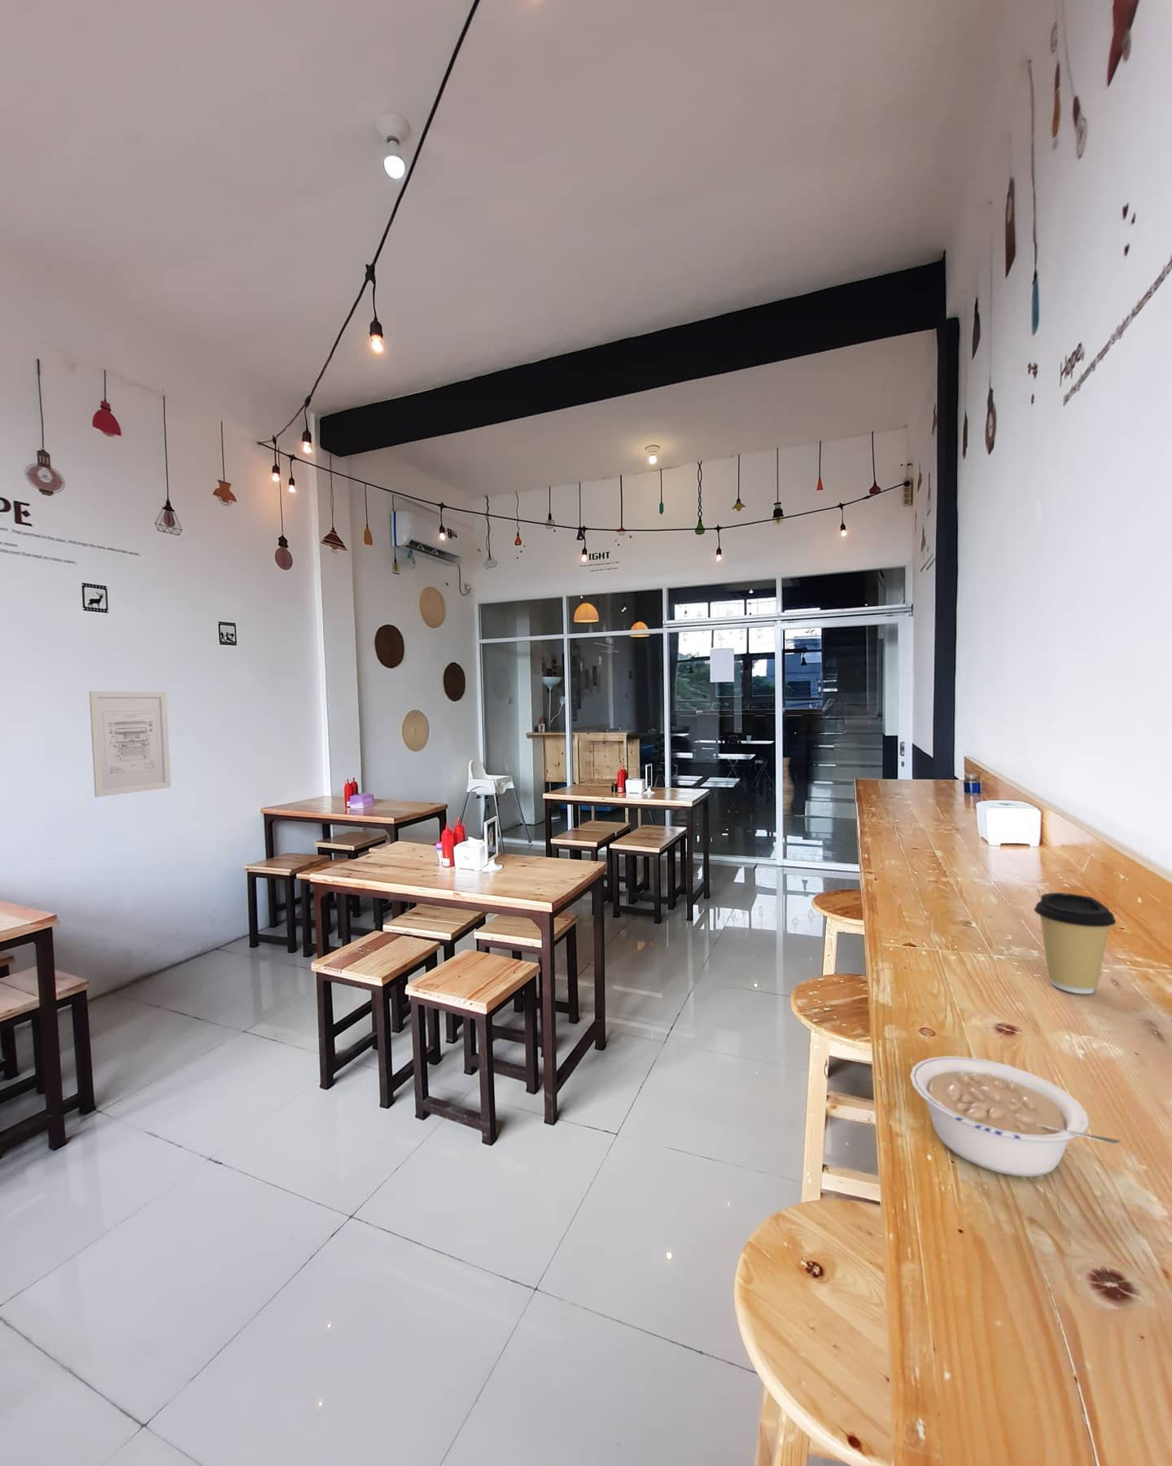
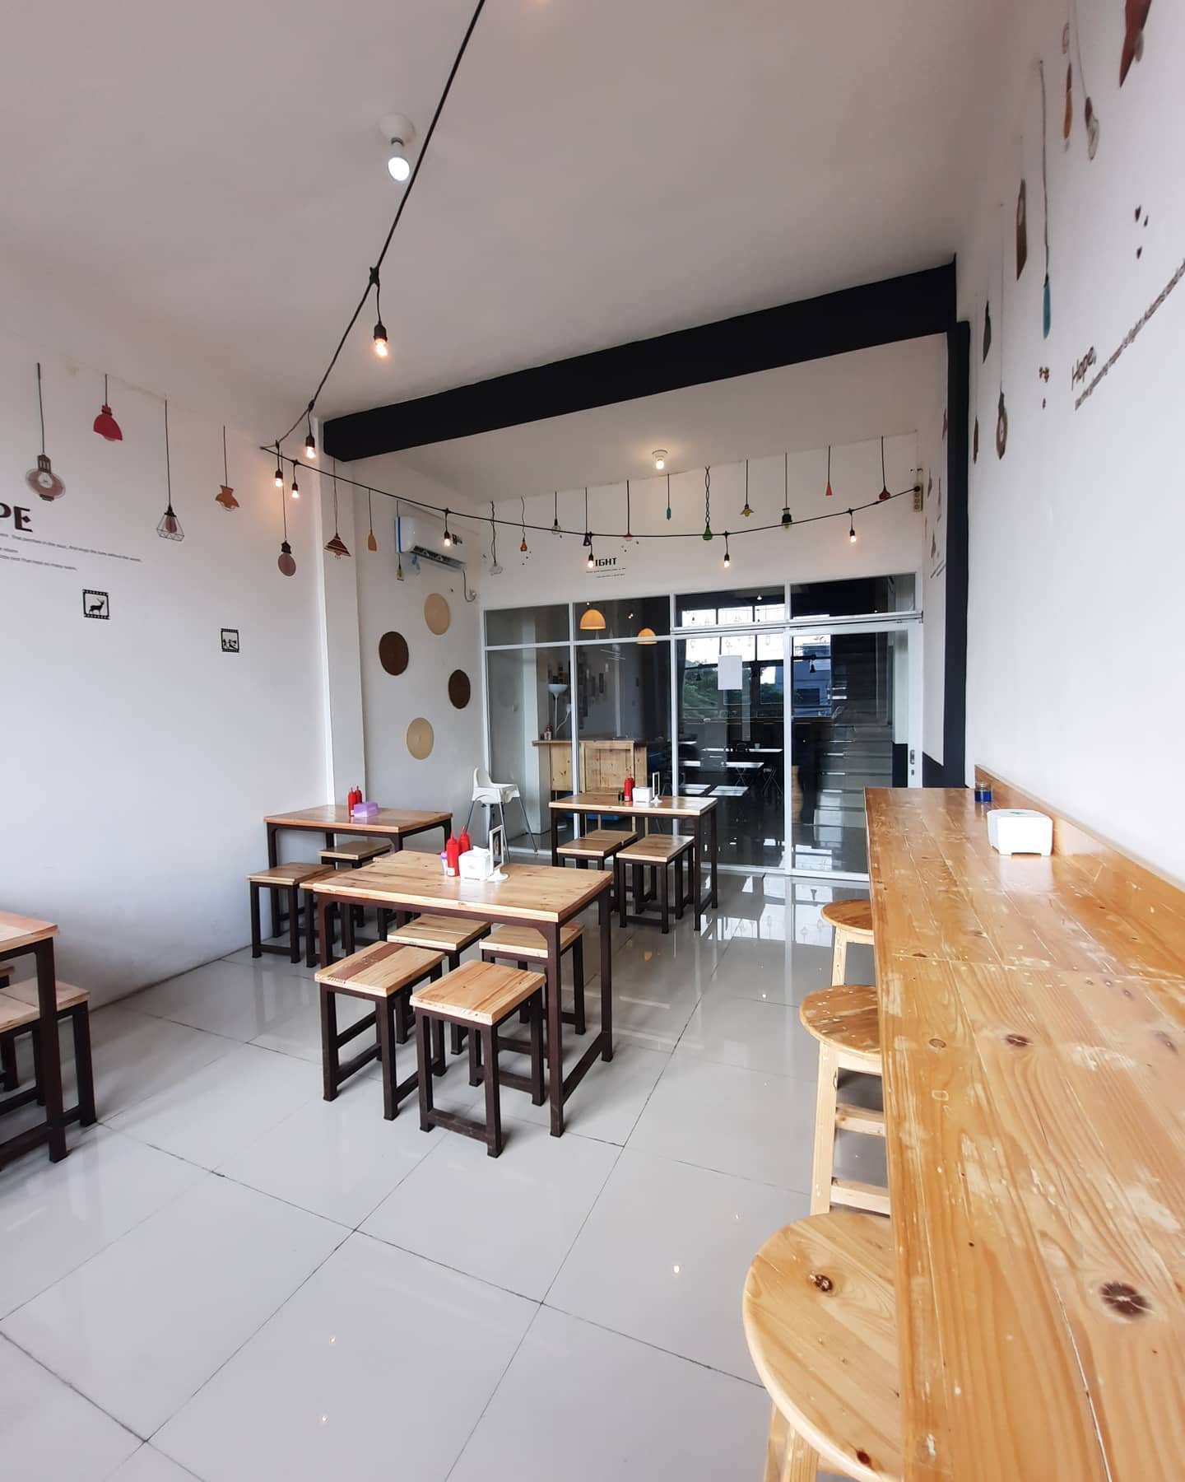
- coffee cup (1073, 943)
- legume (1001, 1115)
- wall art (132, 742)
